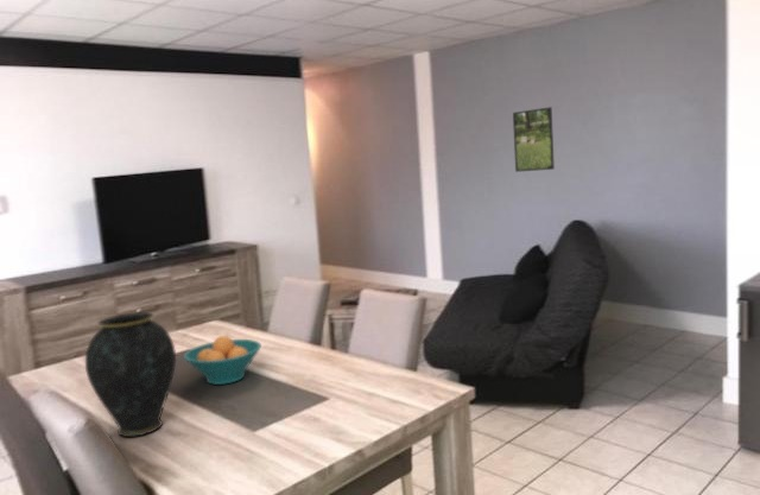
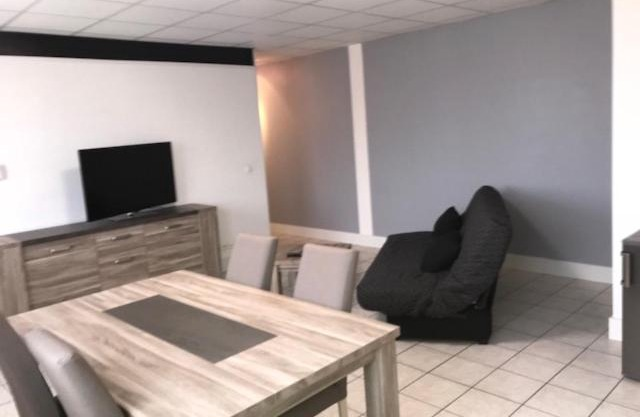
- vase (133, 374)
- fruit bowl (223, 357)
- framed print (532, 140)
